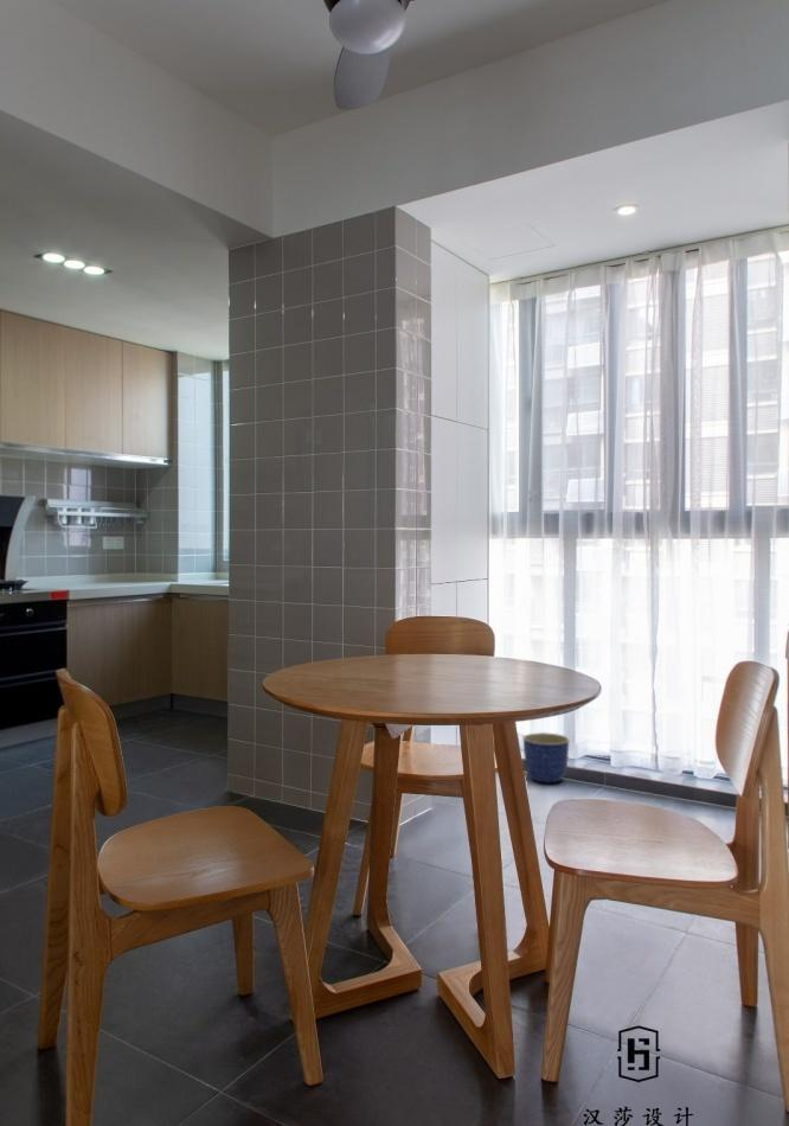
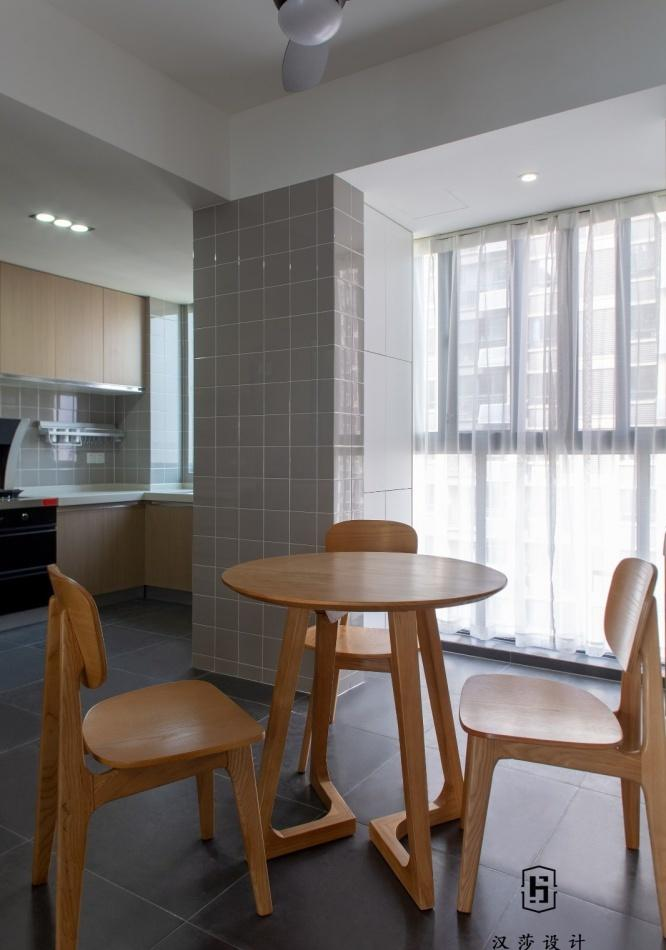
- planter (545, 759)
